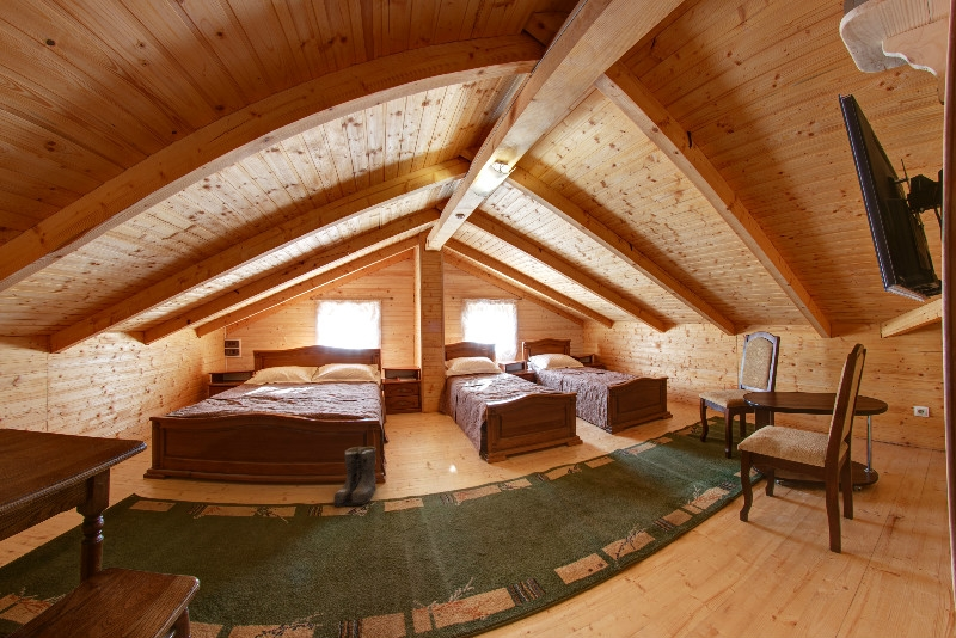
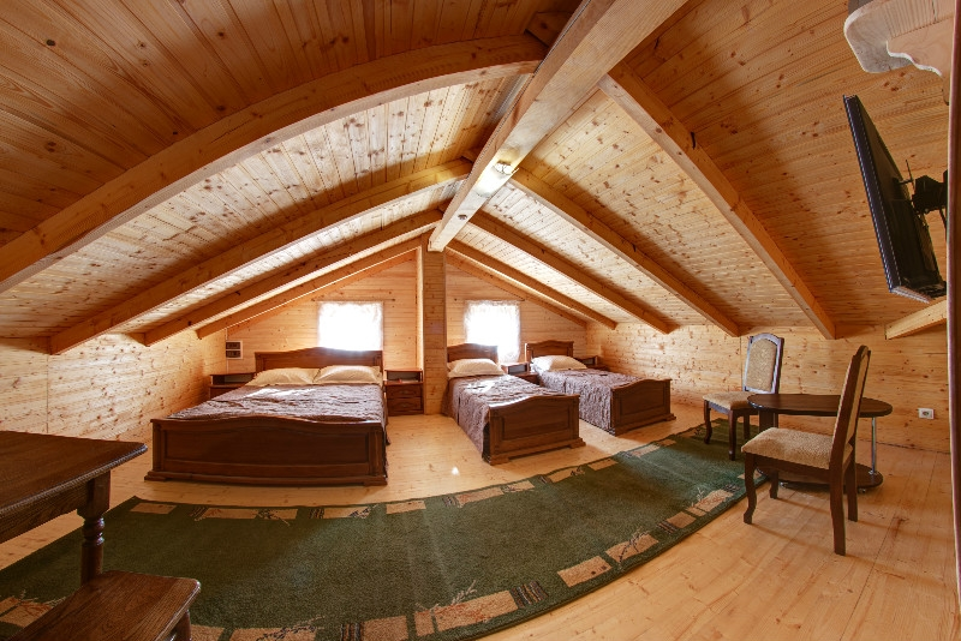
- boots (356, 473)
